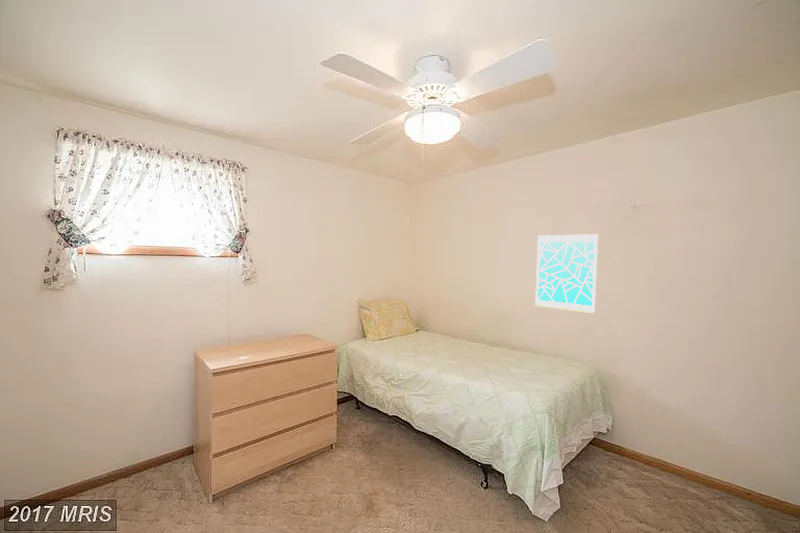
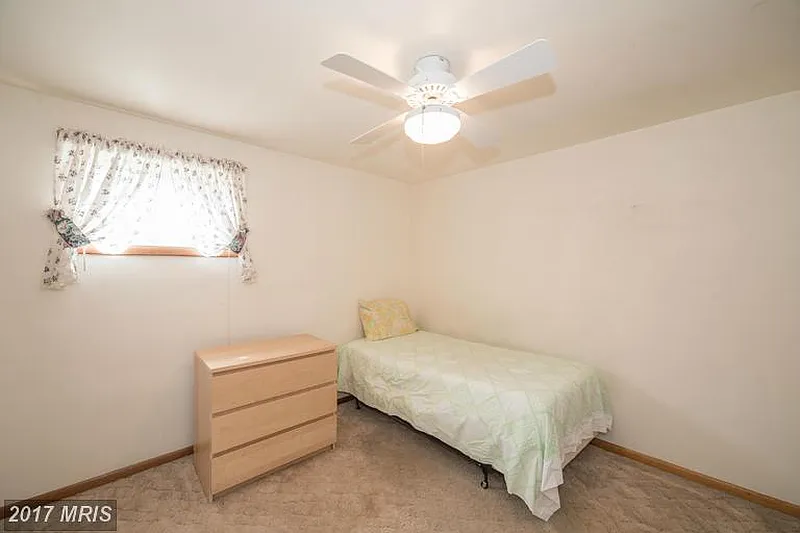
- wall art (564, 272)
